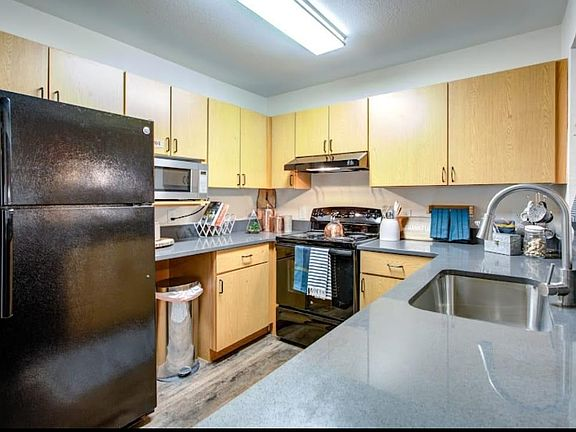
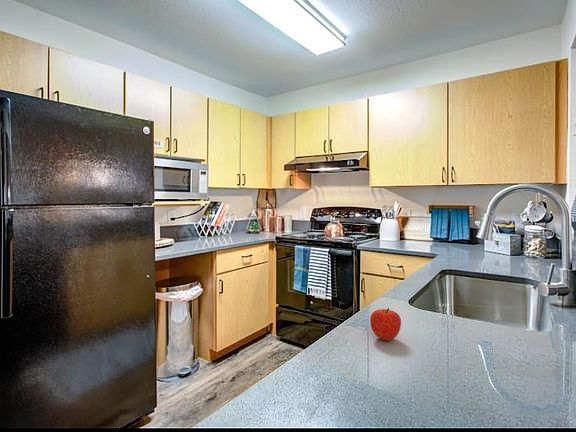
+ fruit (385, 323)
